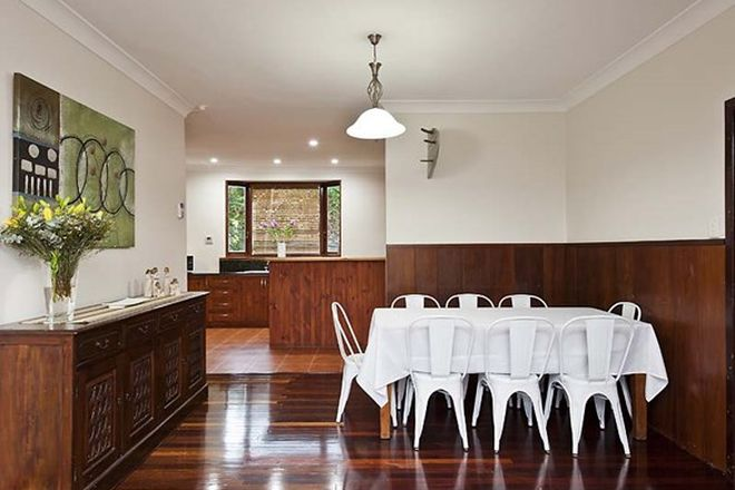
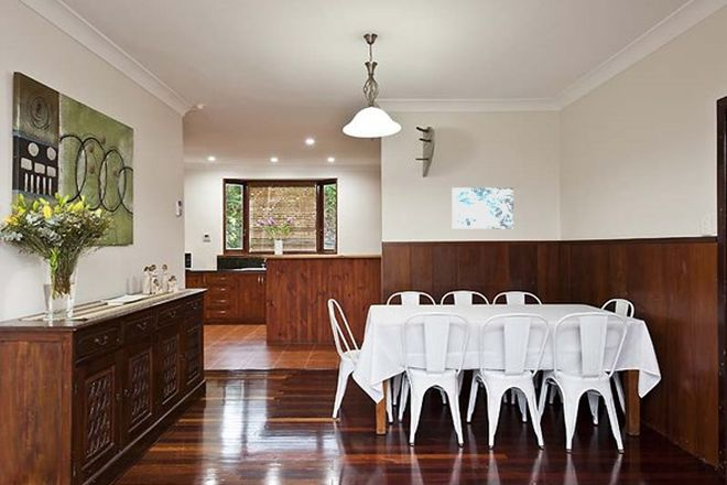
+ wall art (482, 208)
